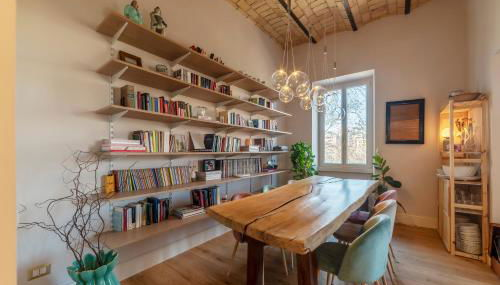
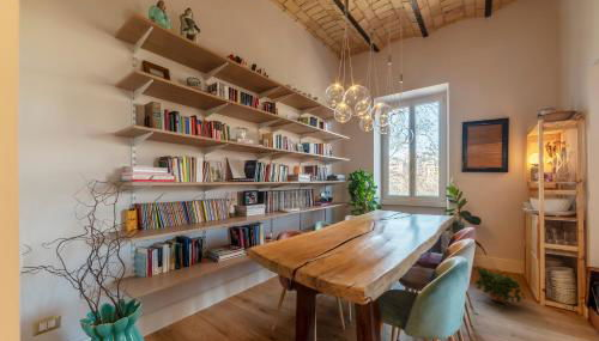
+ potted plant (498, 285)
